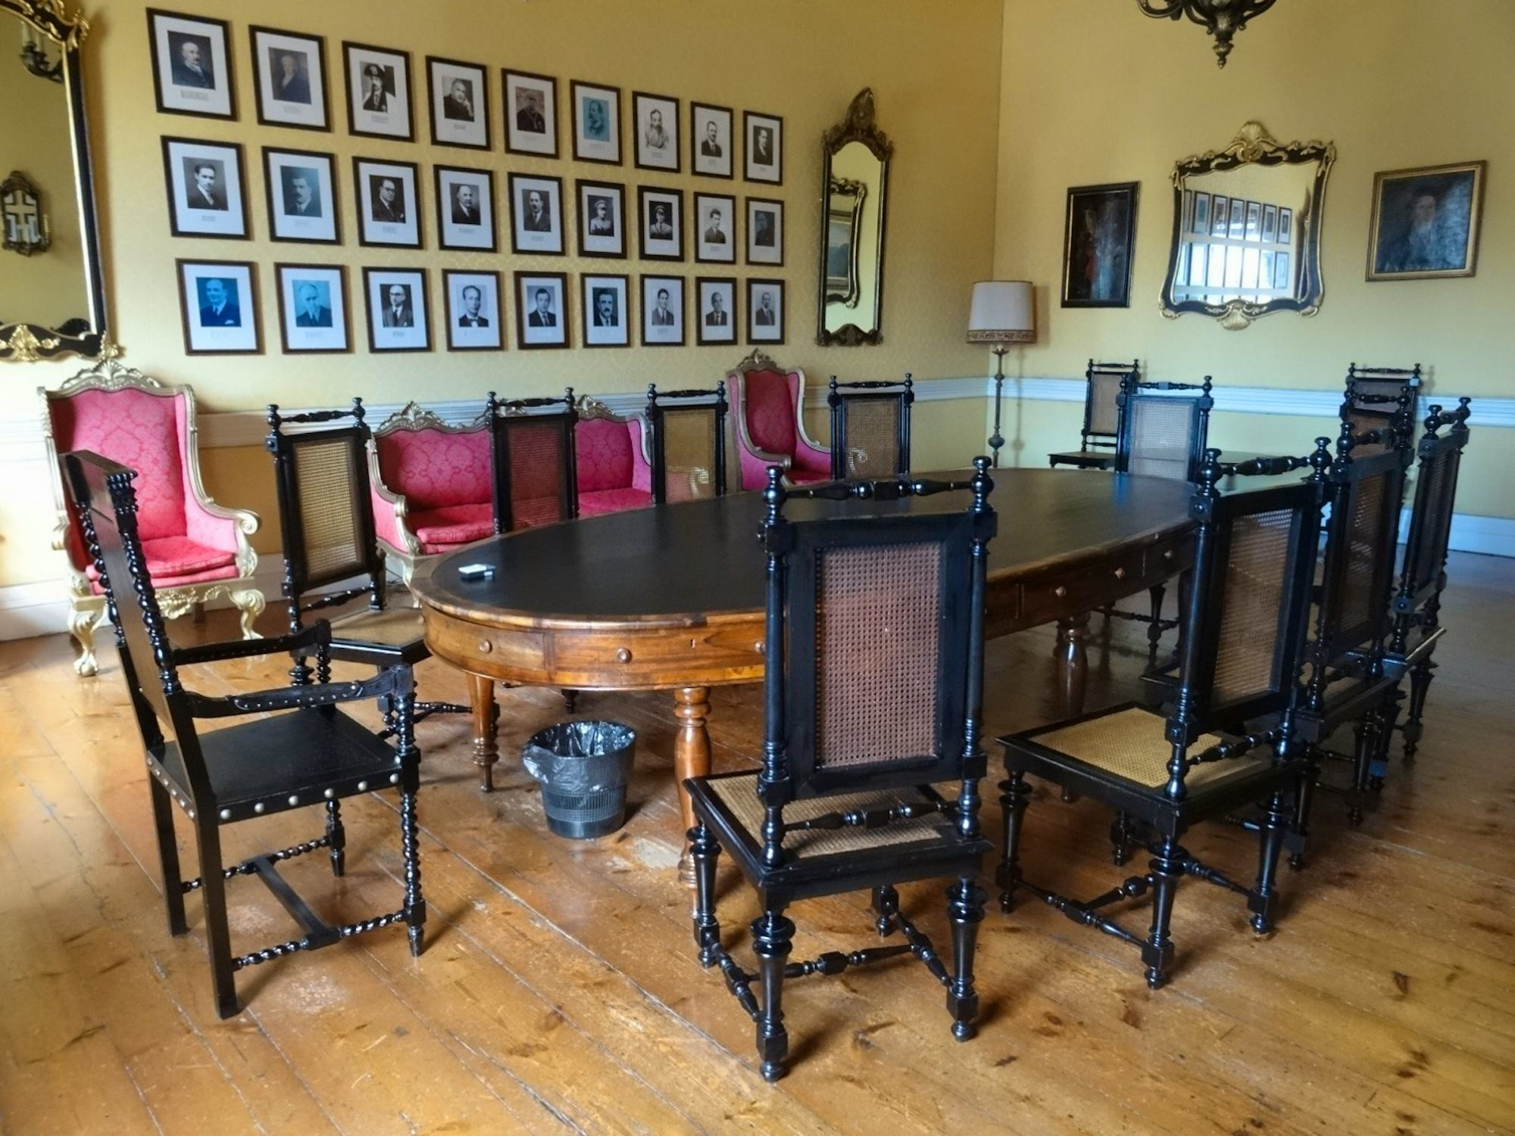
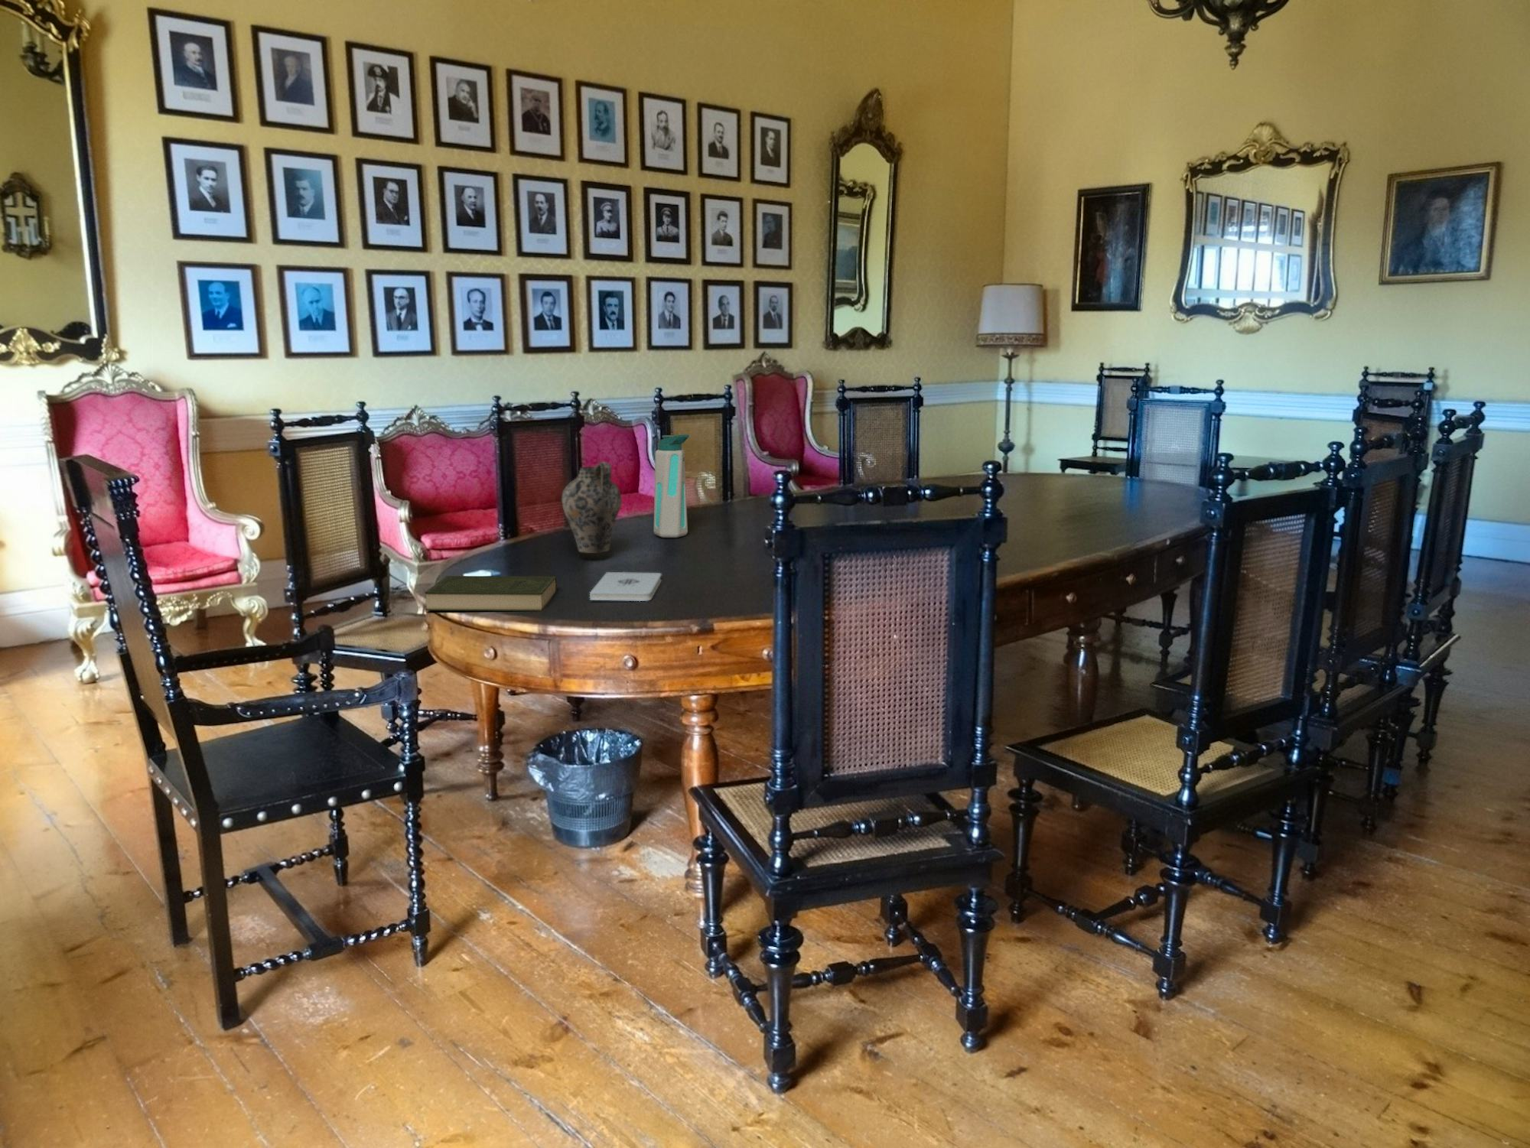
+ book (493, 592)
+ ceramic jug (586, 511)
+ notepad (627, 586)
+ water bottle (672, 485)
